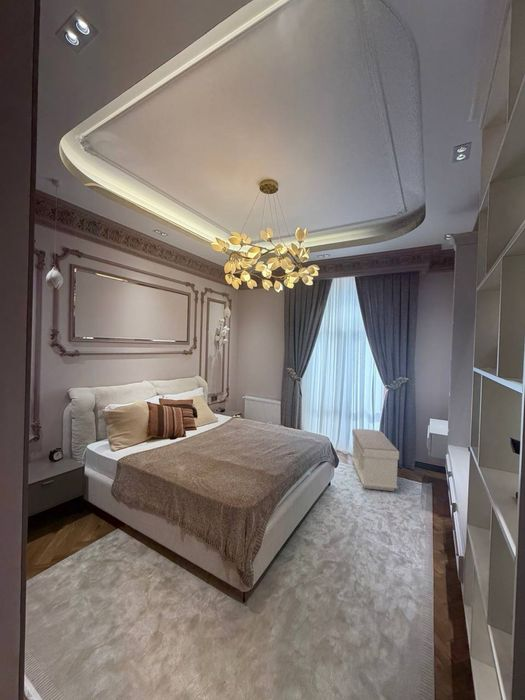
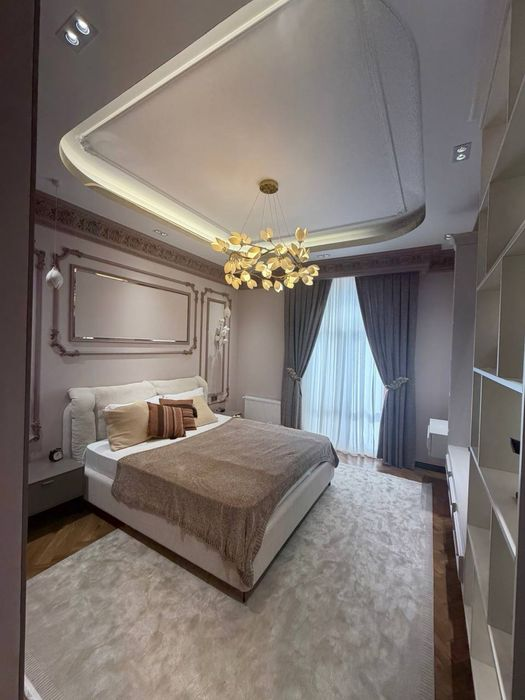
- bench (372, 456)
